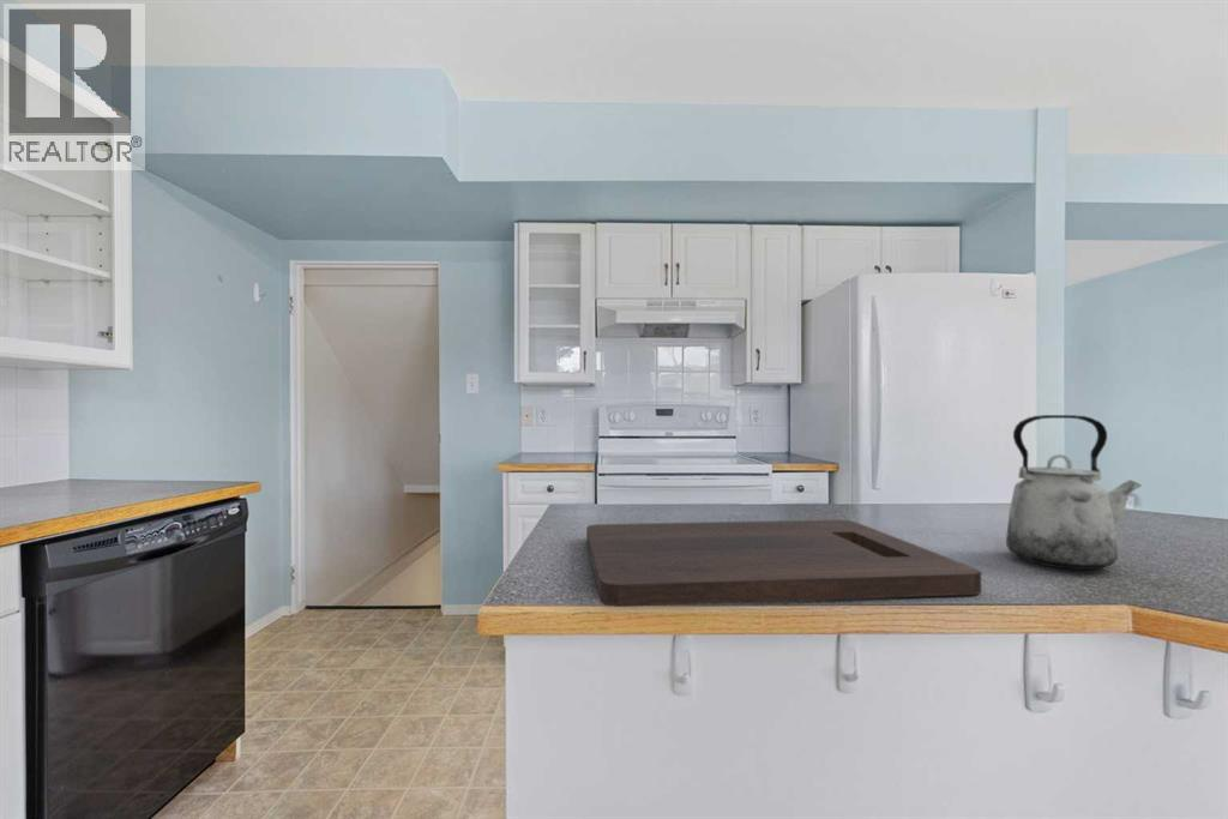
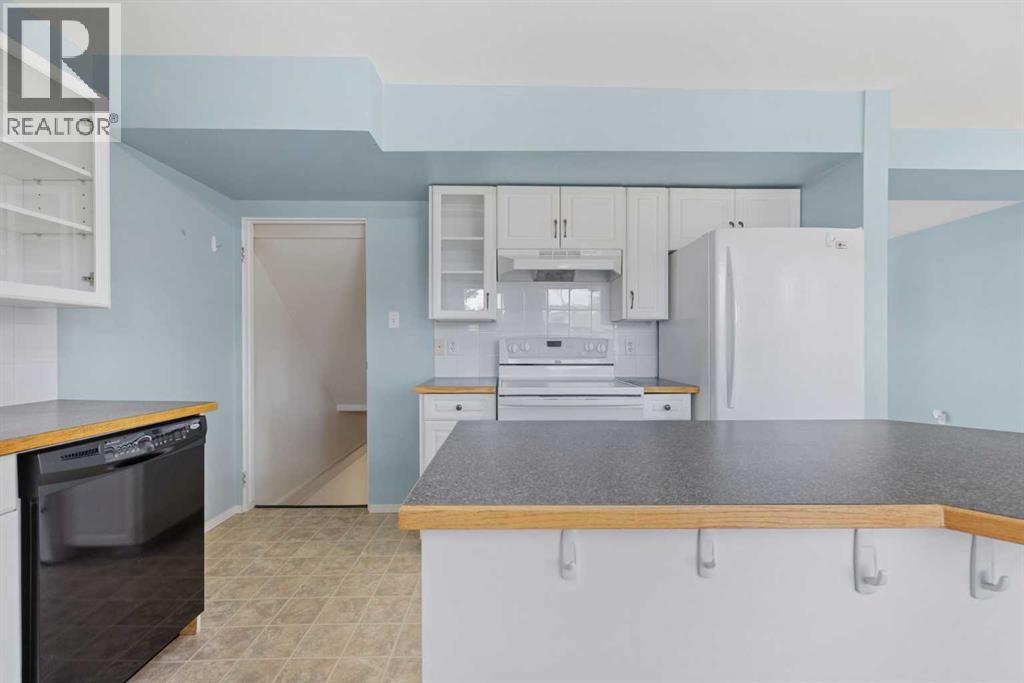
- kettle (1076, 488)
- cutting board (753, 553)
